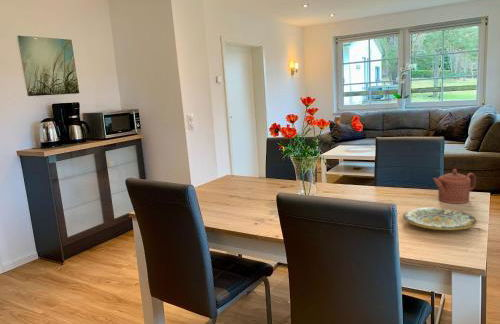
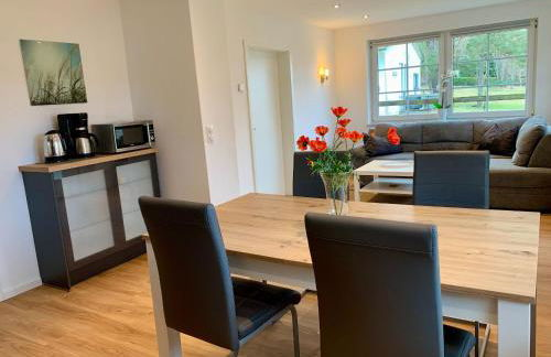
- plate (438, 220)
- teapot (453, 184)
